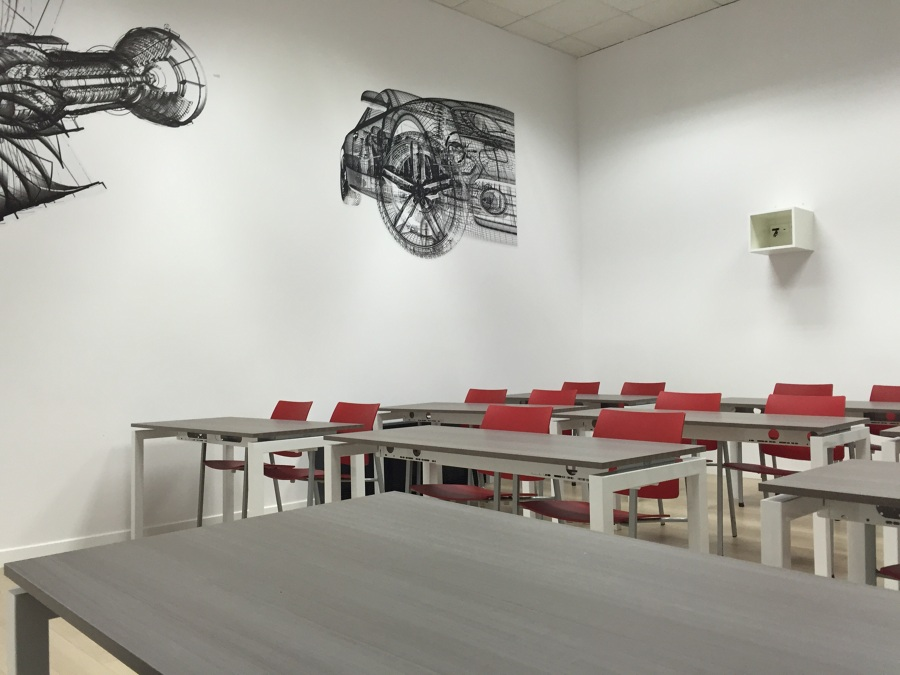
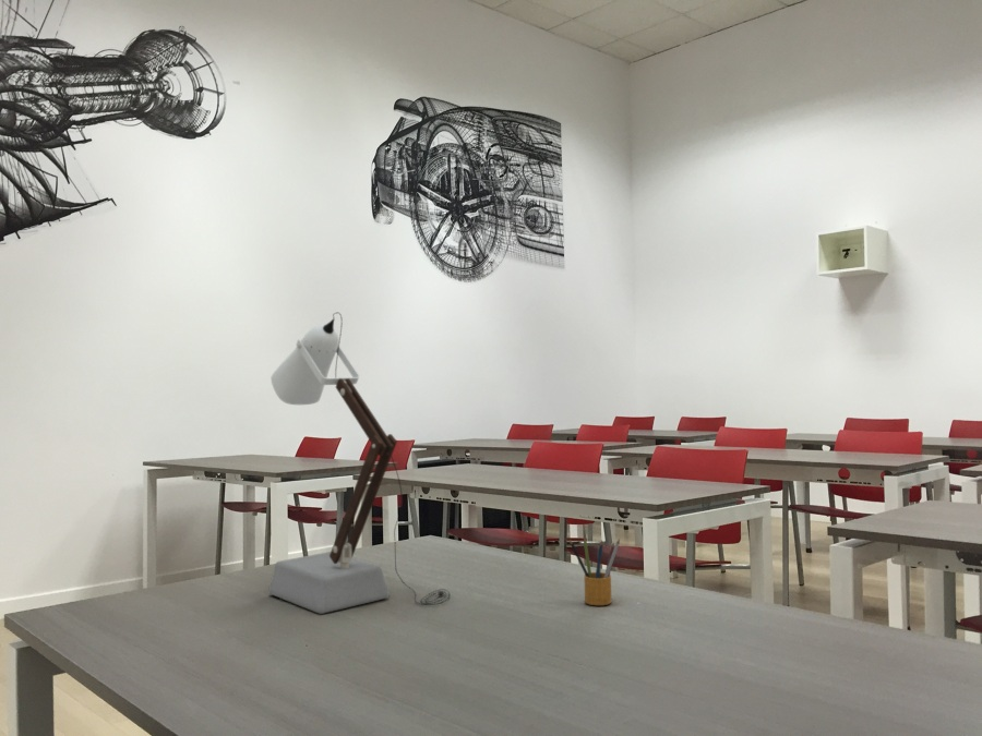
+ desk lamp (364, 460)
+ pencil box (596, 569)
